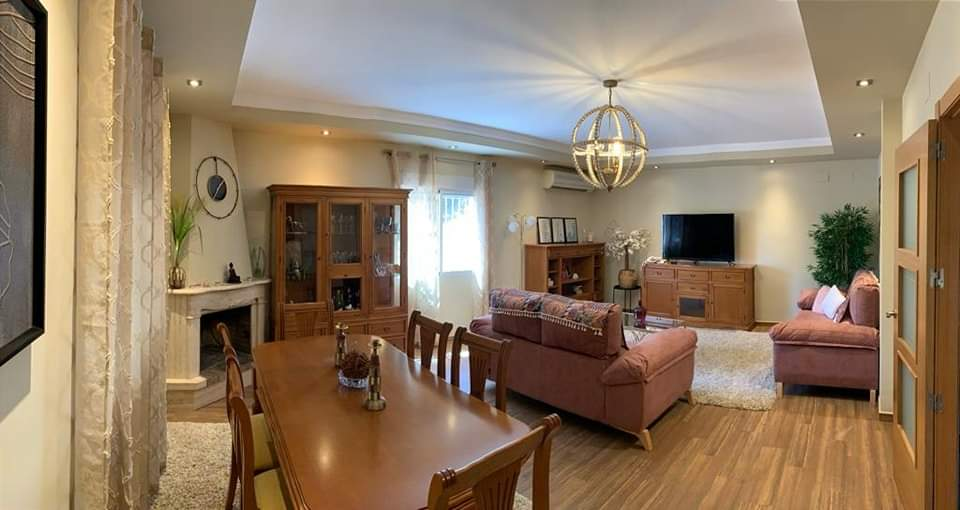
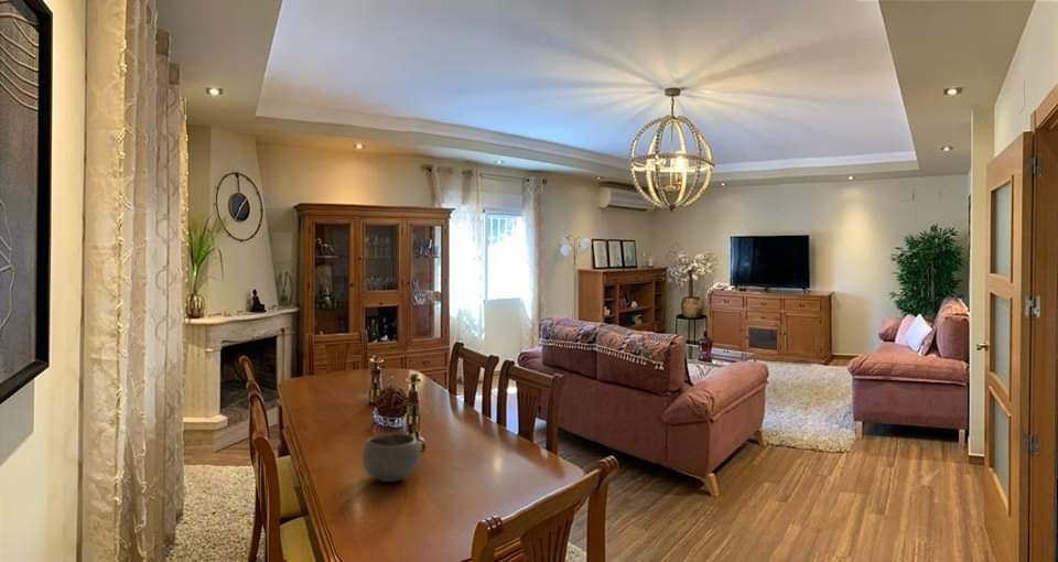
+ bowl (391, 458)
